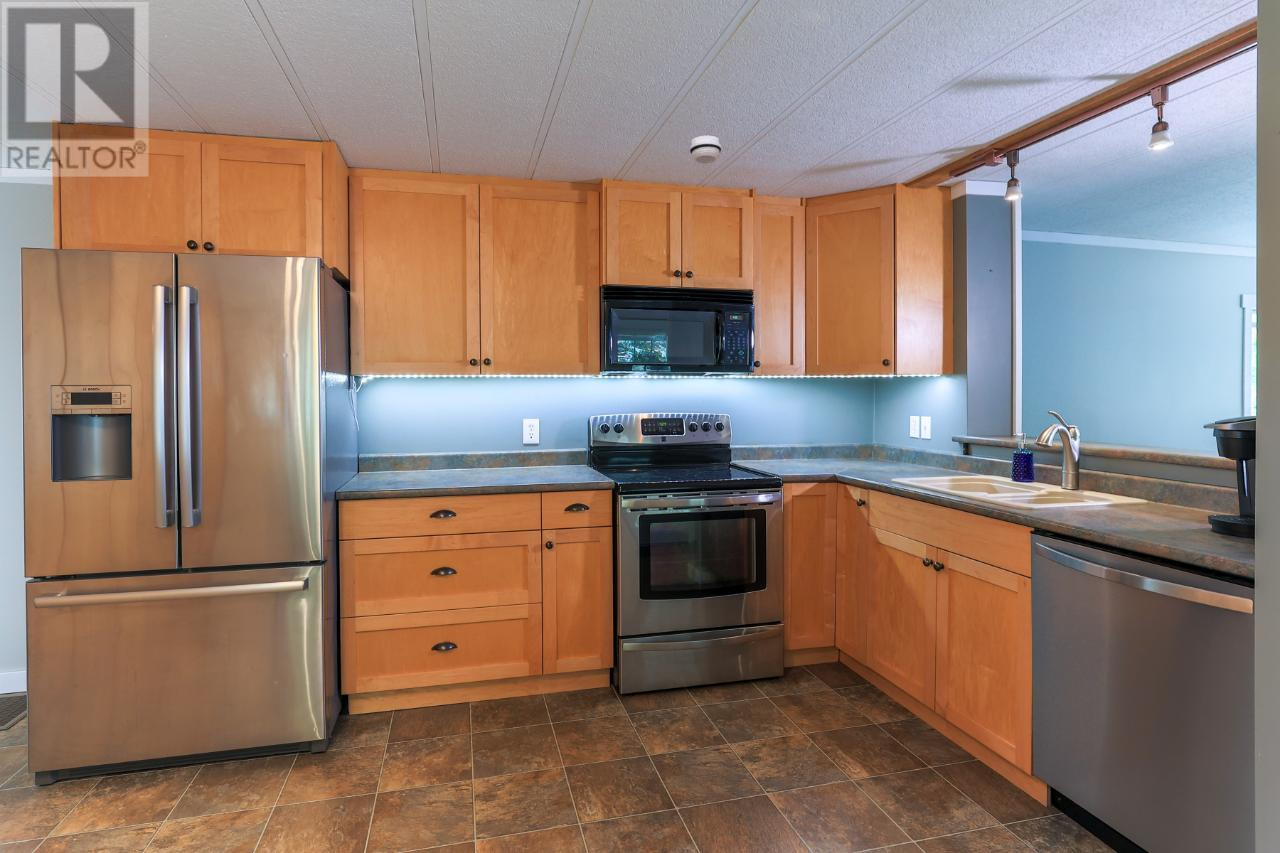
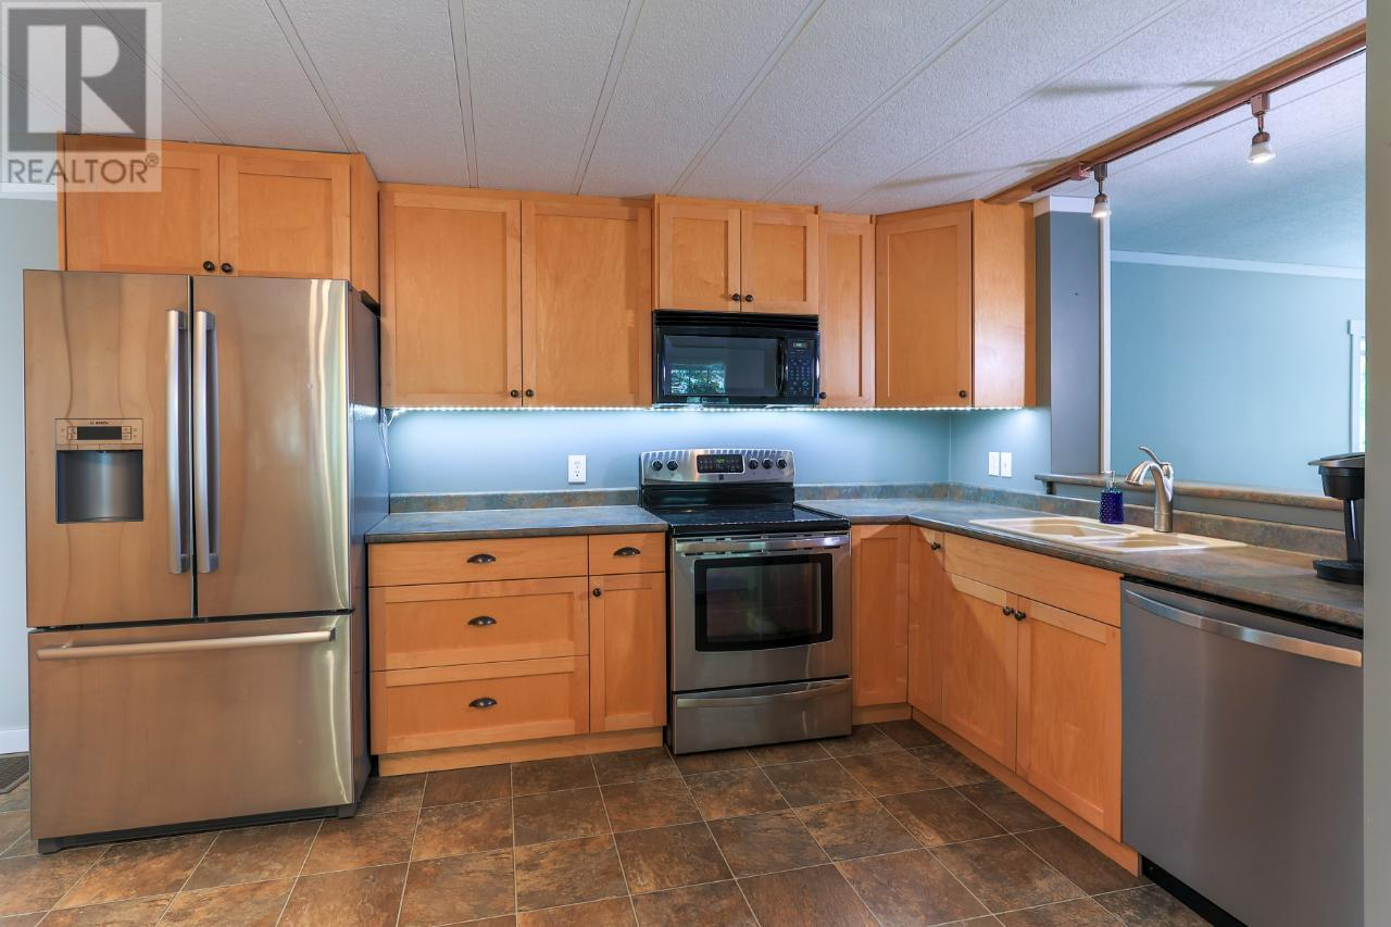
- smoke detector (705, 150)
